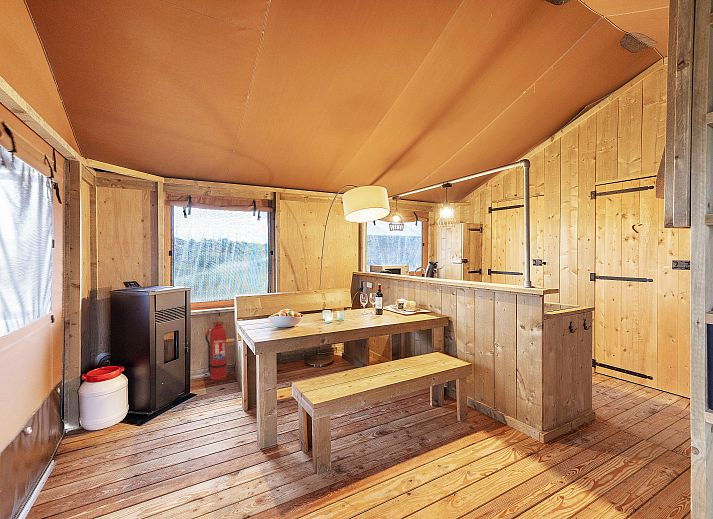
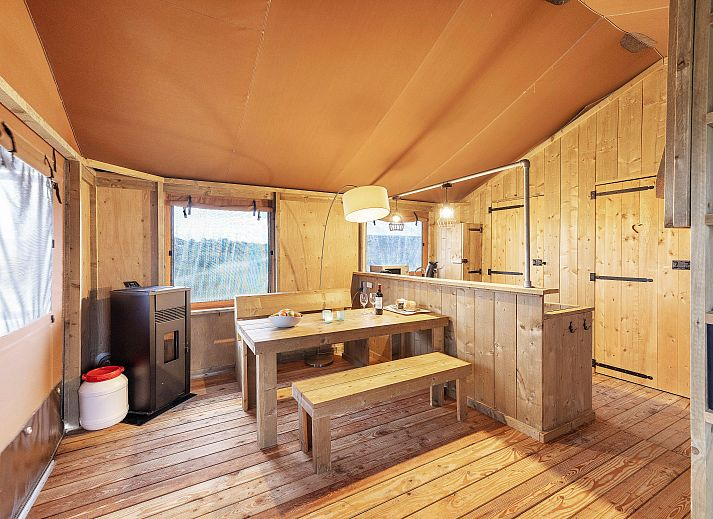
- fire extinguisher (216, 350)
